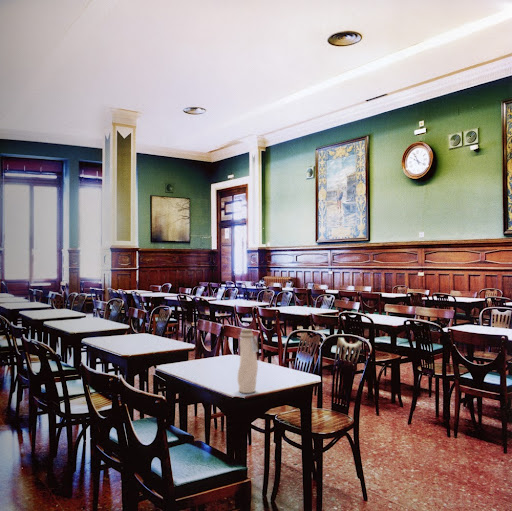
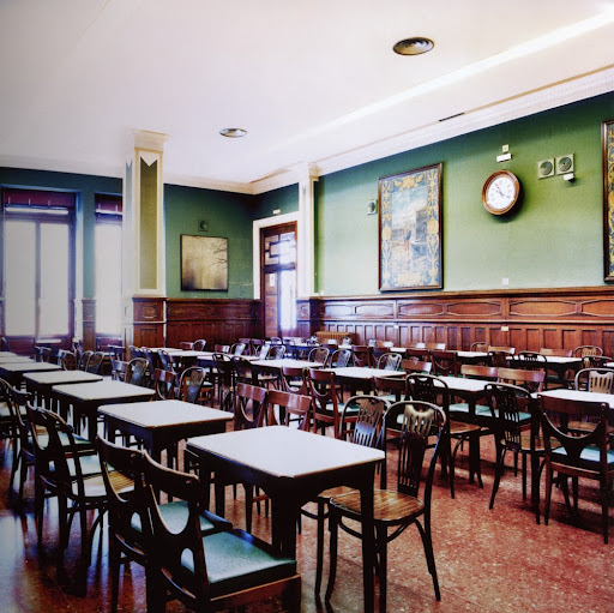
- water bottle (248, 360)
